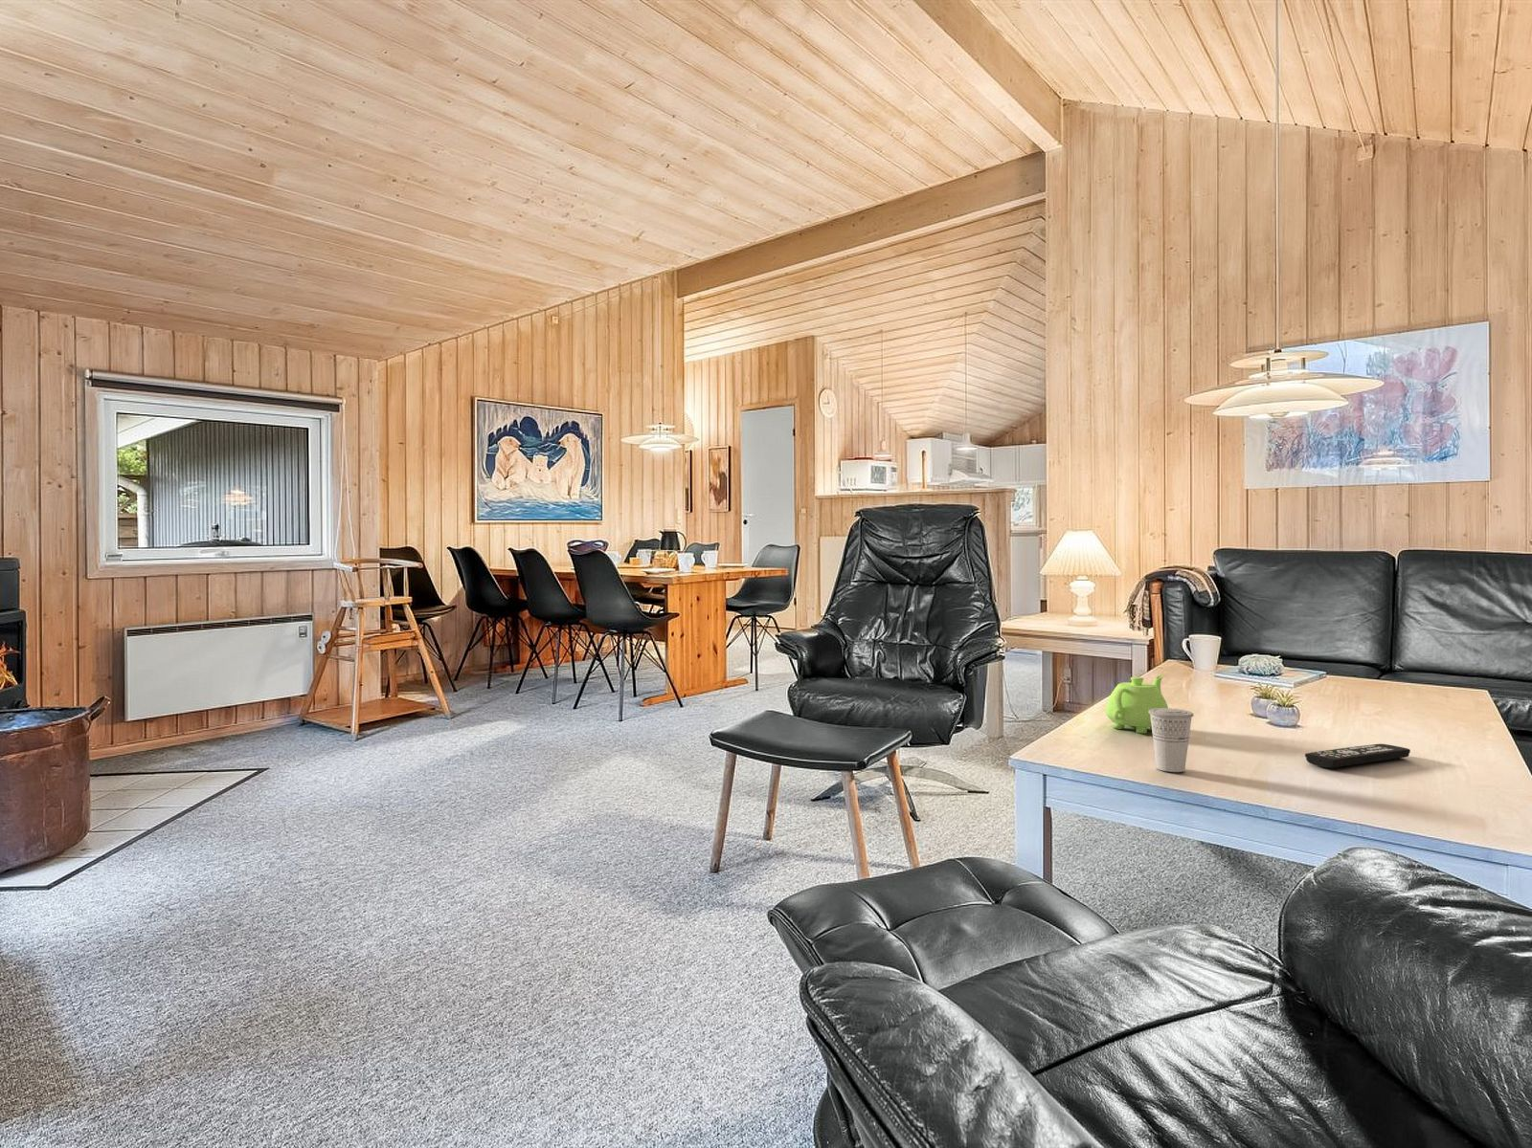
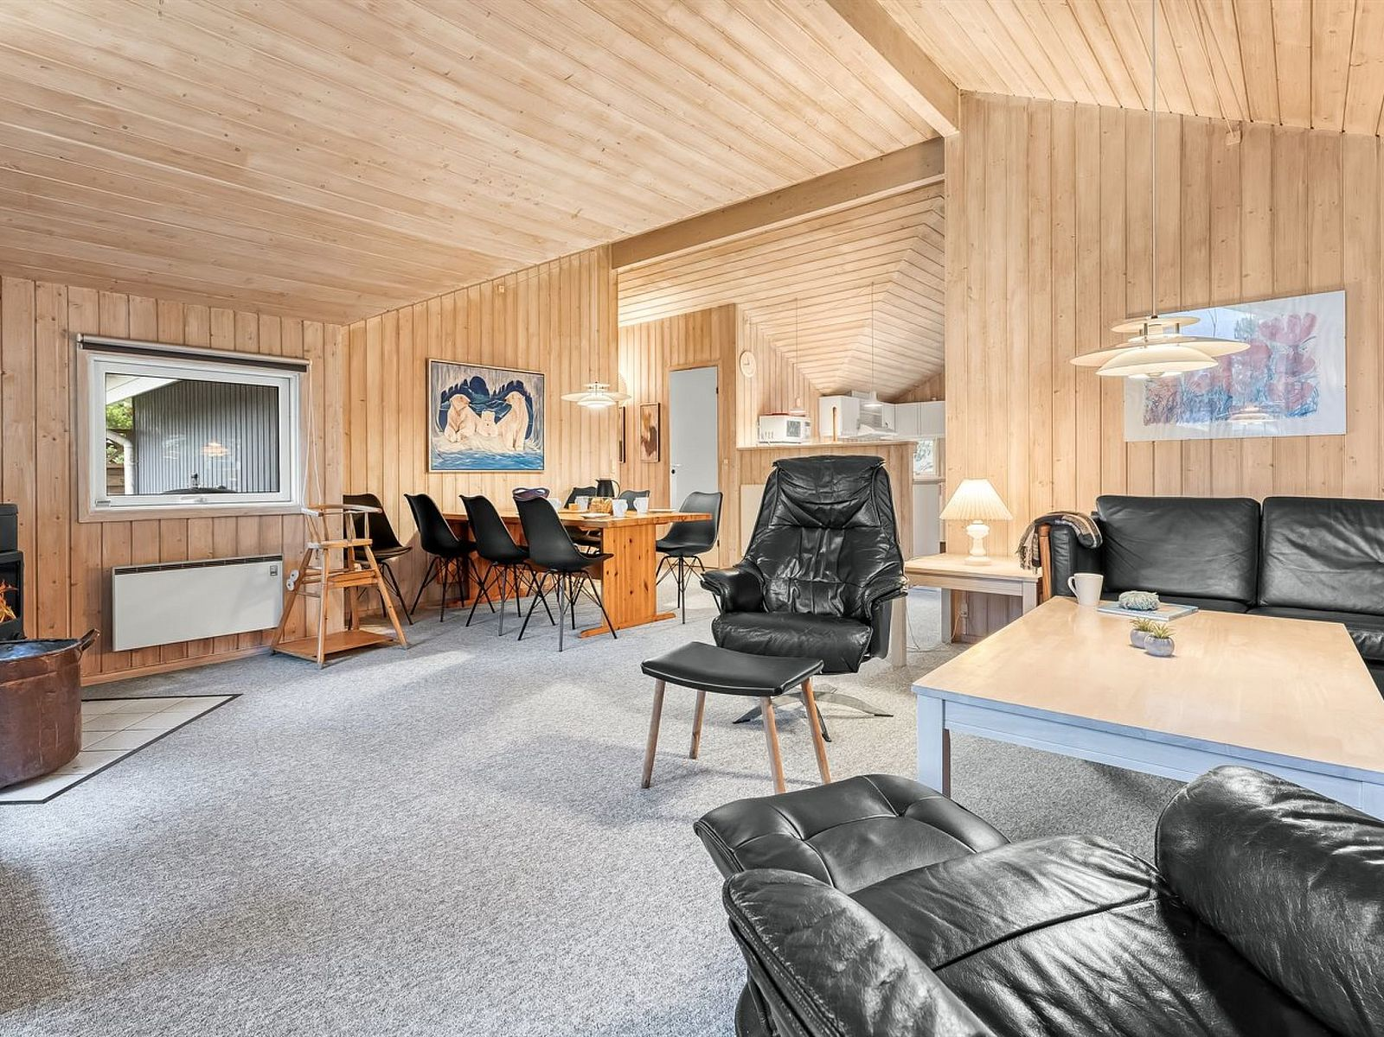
- cup (1170, 739)
- remote control (1358, 755)
- teakettle (1139, 702)
